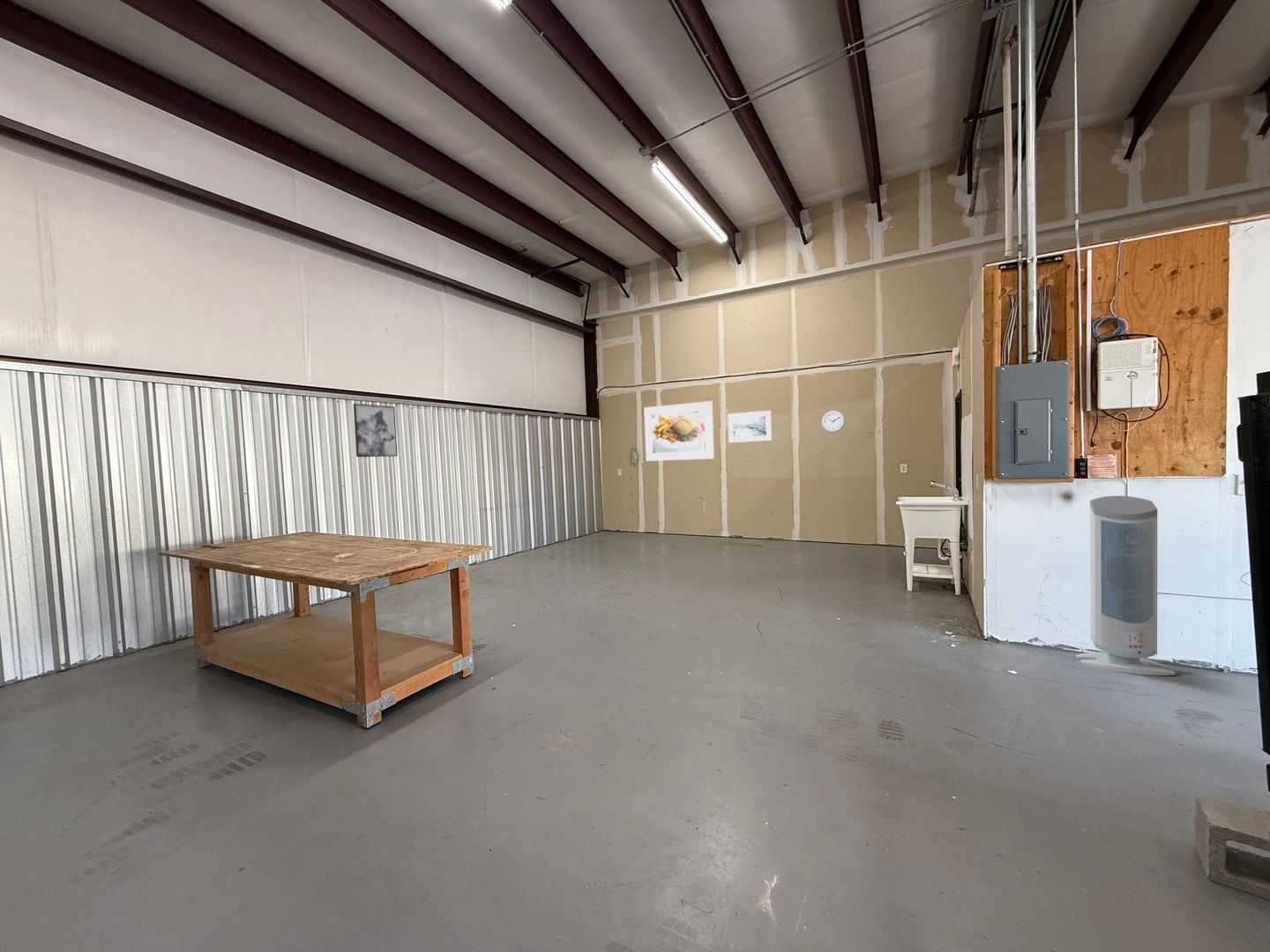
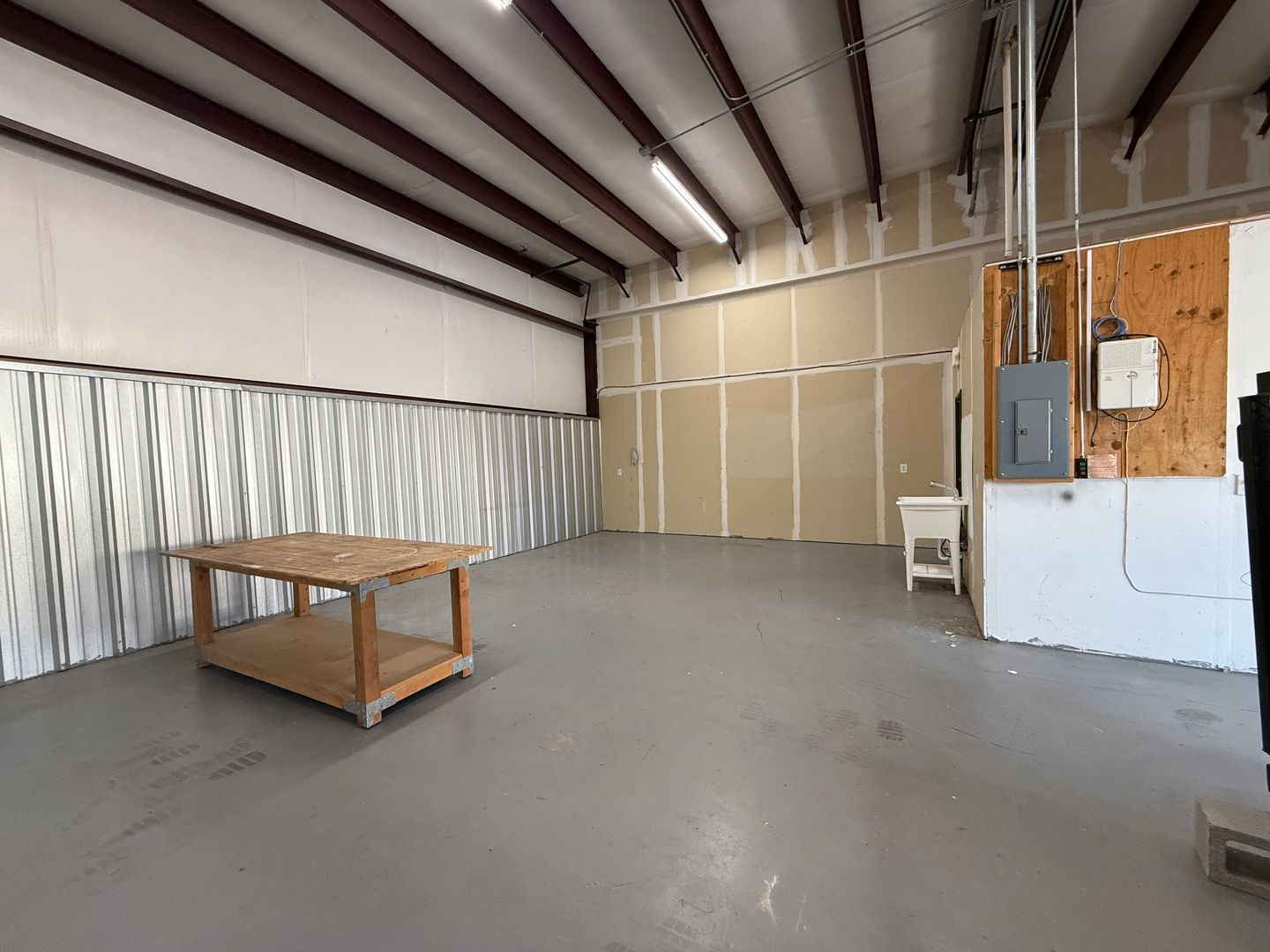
- air purifier (1122, 581)
- wall clock (833, 421)
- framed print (749, 427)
- wall art (376, 431)
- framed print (677, 432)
